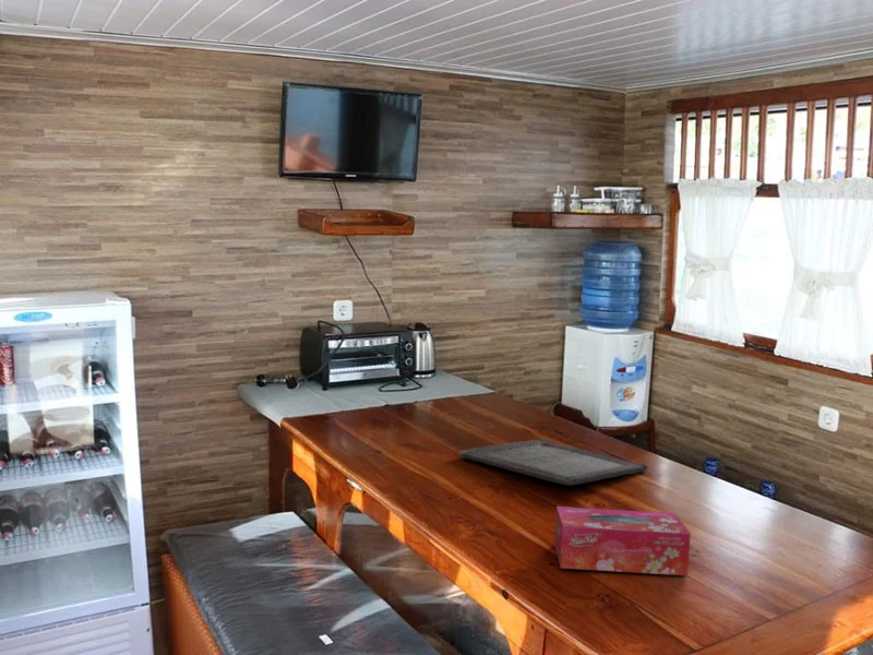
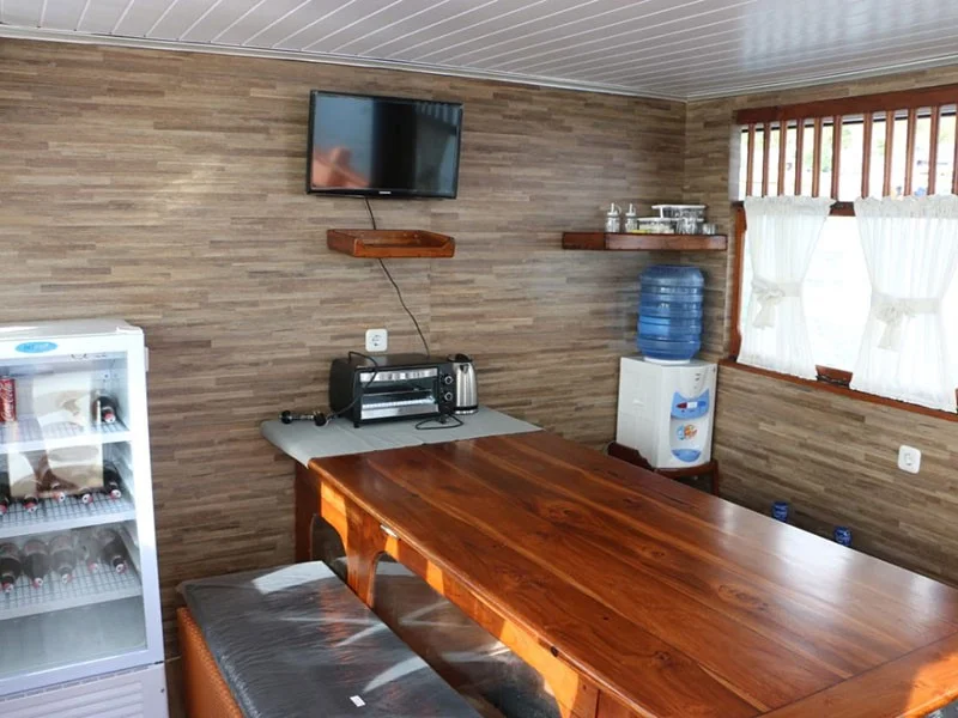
- serving tray (551, 460)
- tissue box (619, 539)
